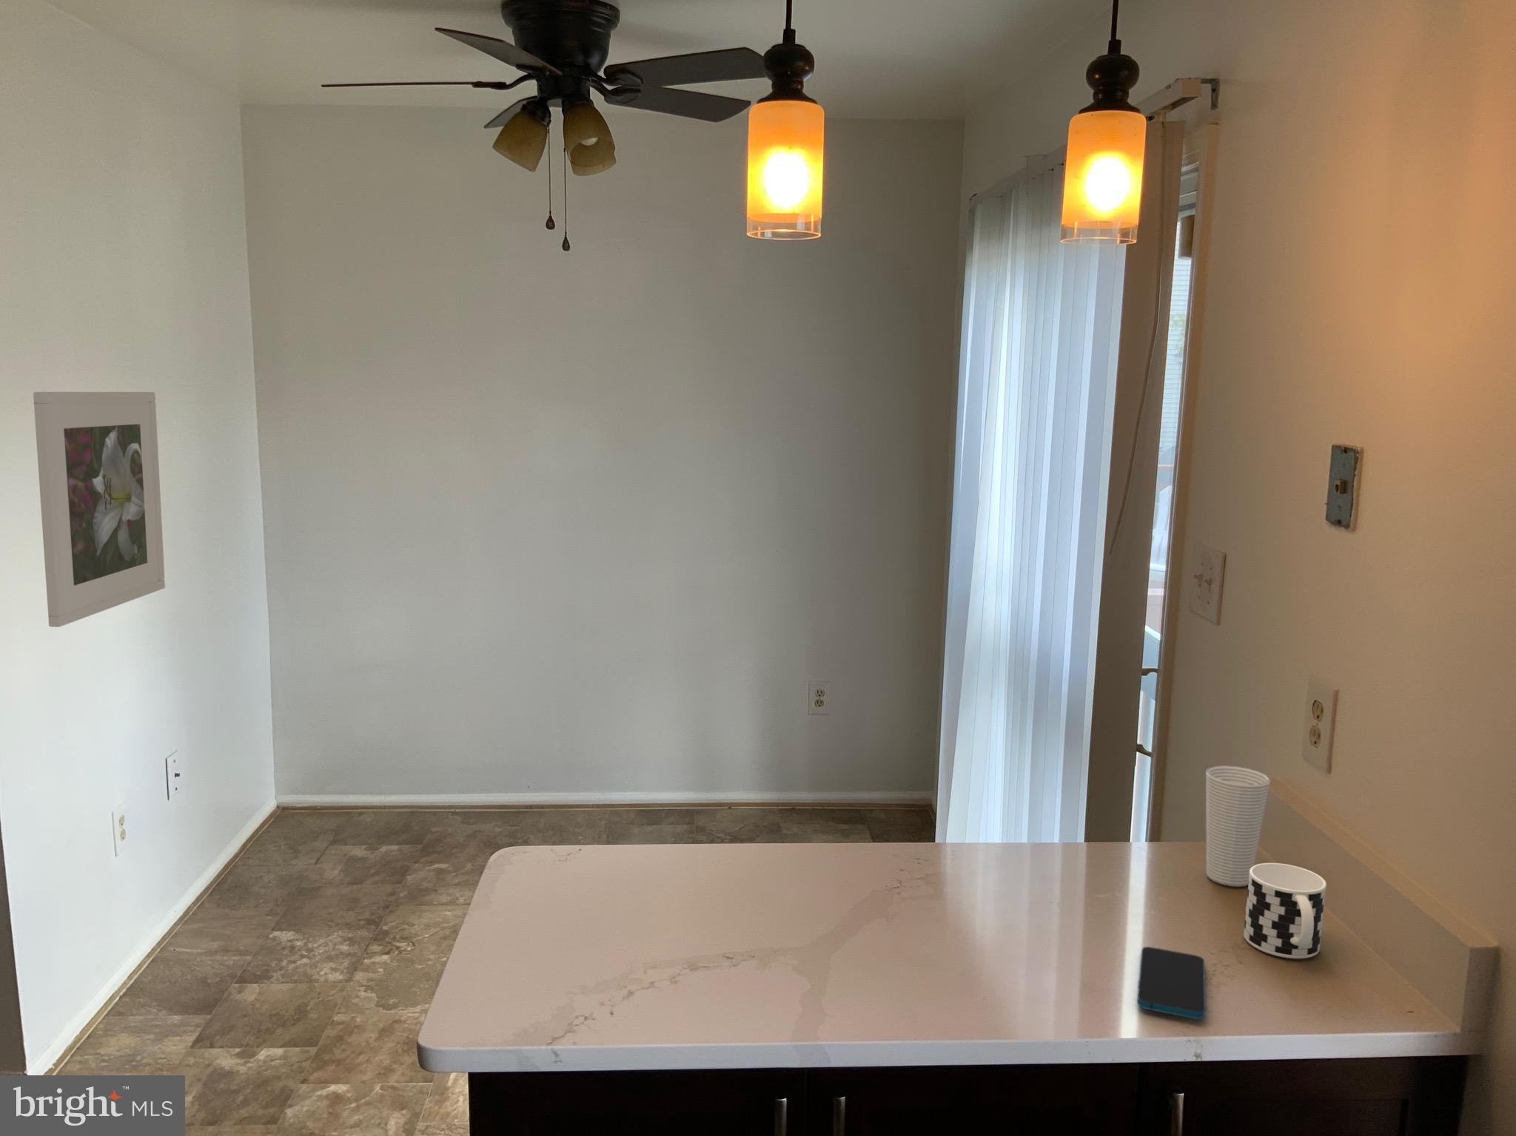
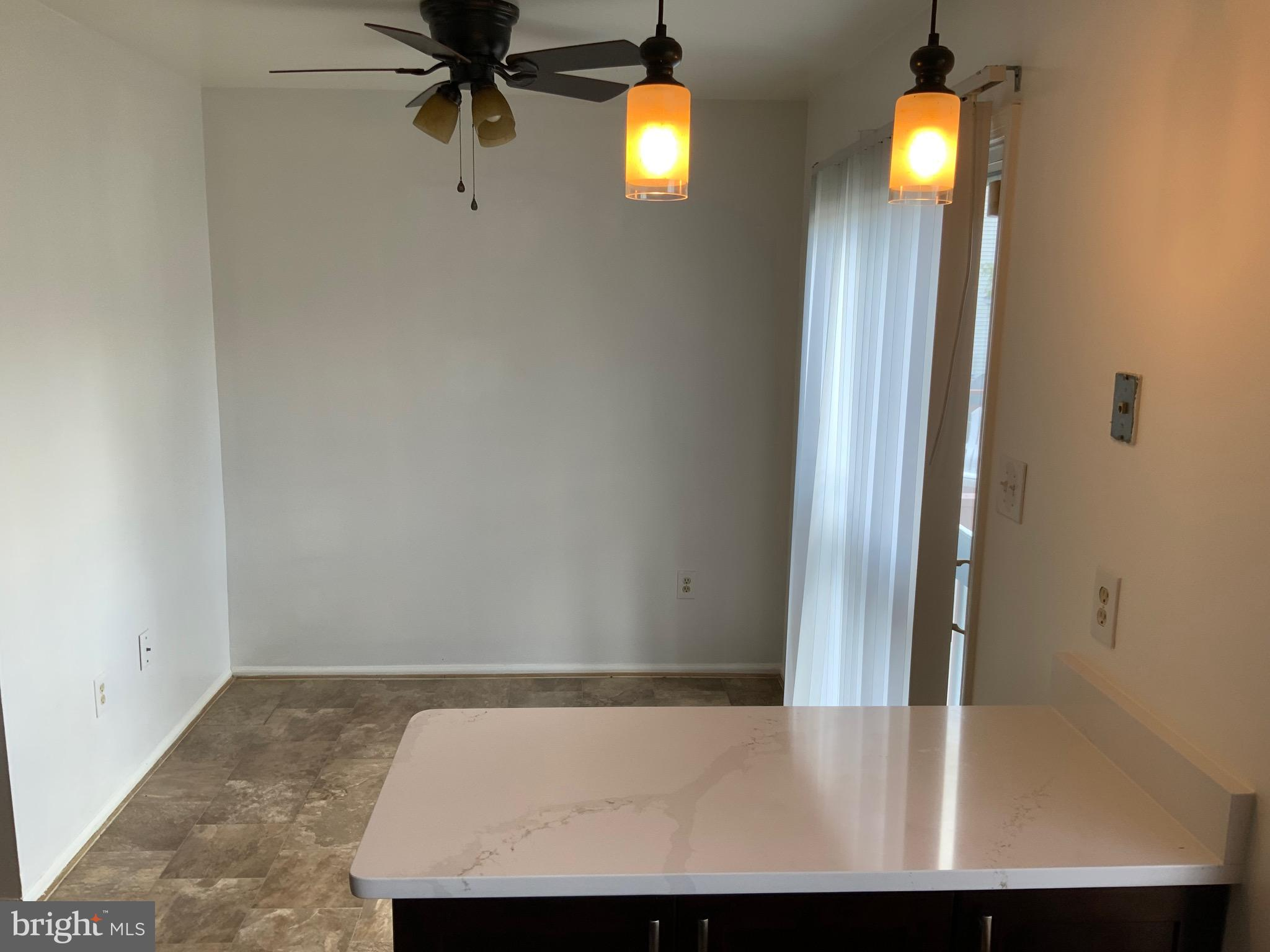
- cup (1233, 827)
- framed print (106, 500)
- smartphone (1172, 981)
- cup (1289, 915)
